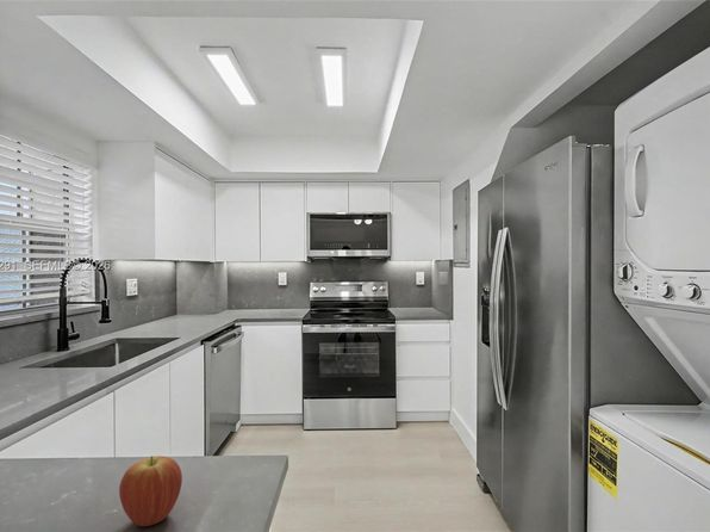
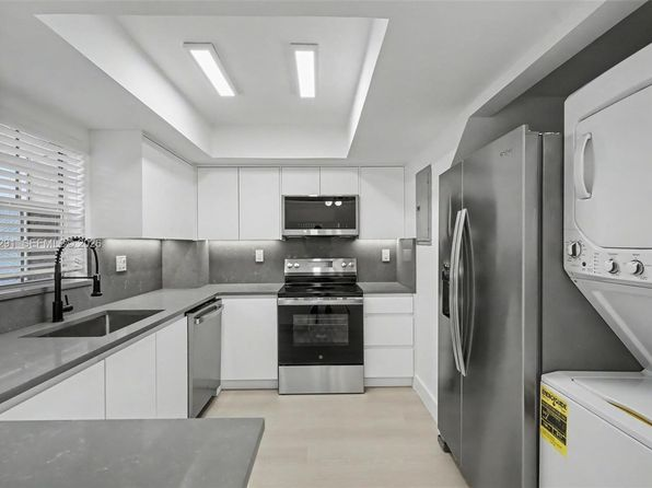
- fruit (151, 487)
